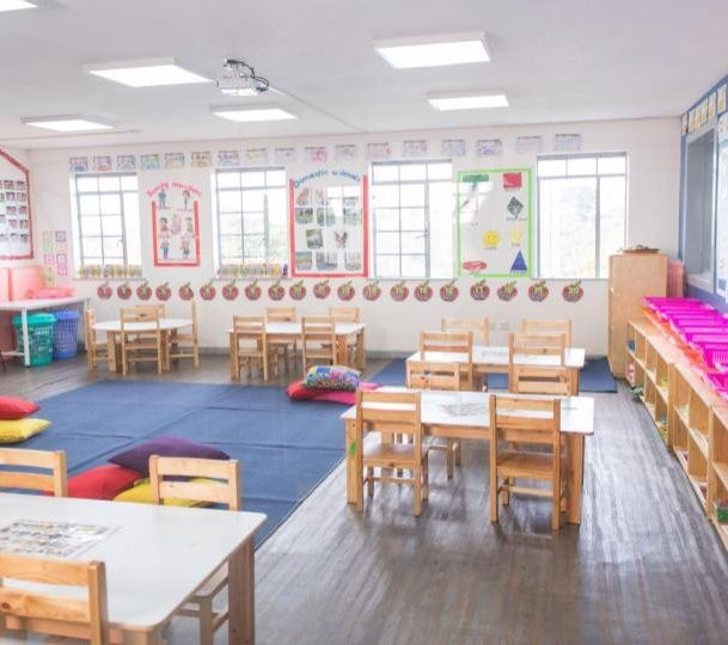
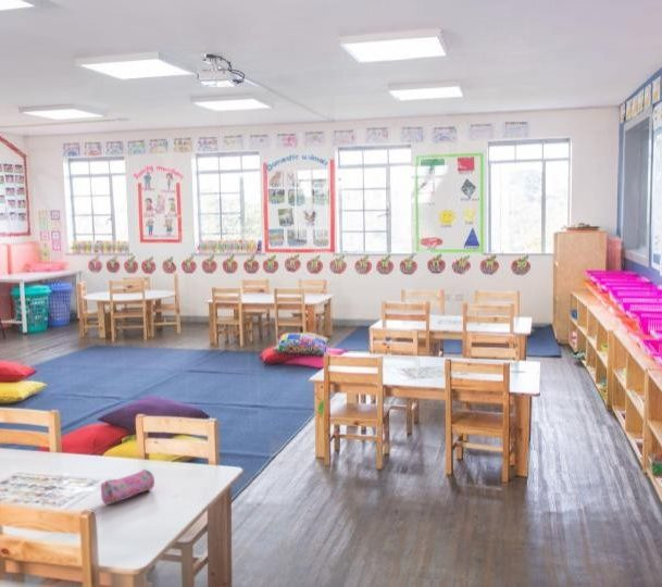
+ pencil case (127, 486)
